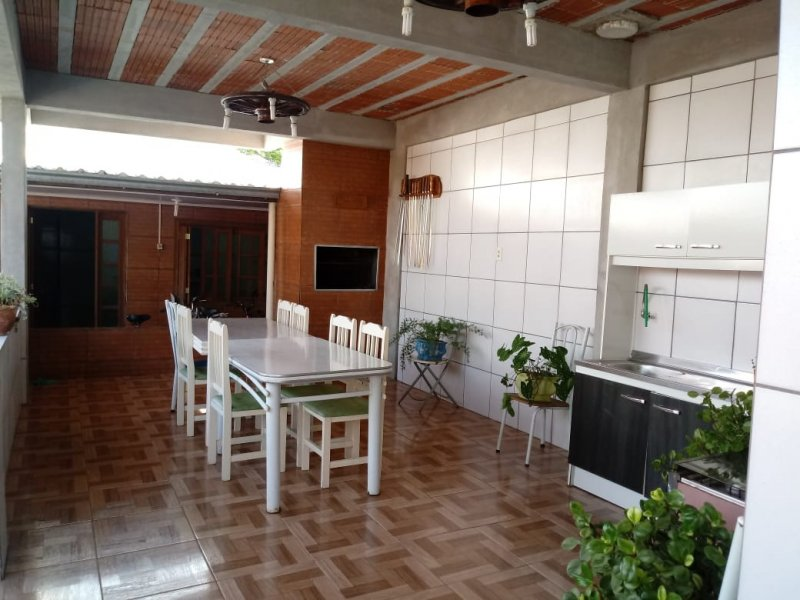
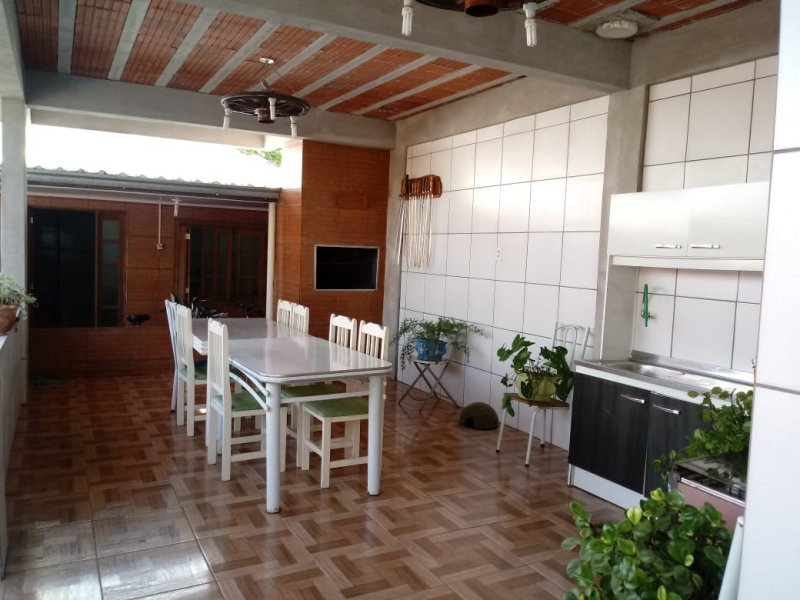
+ woven basket (479, 413)
